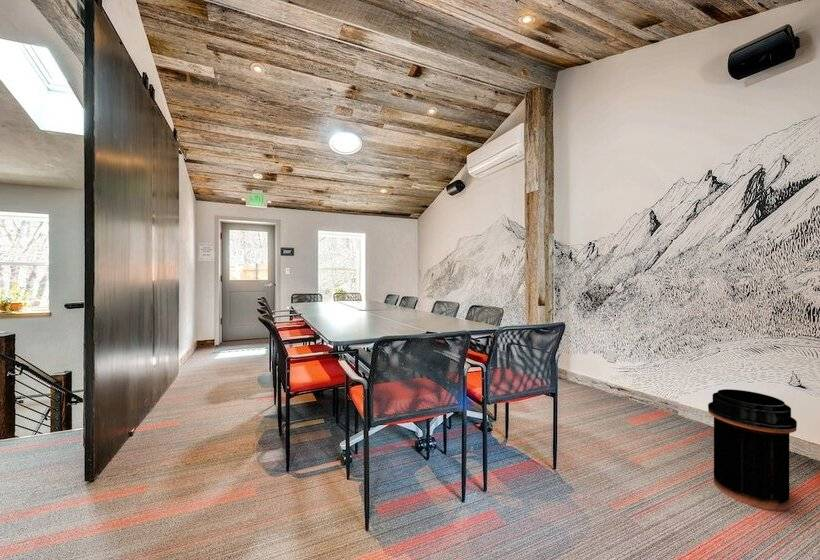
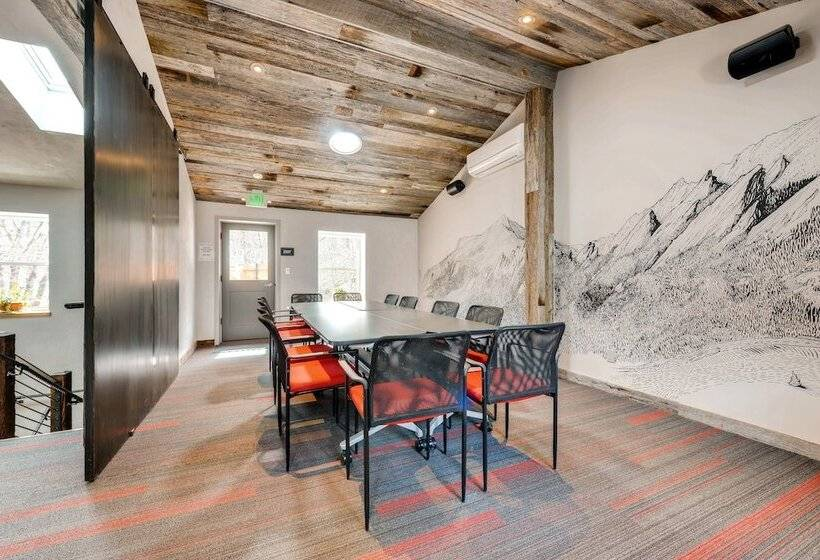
- trash can (749, 444)
